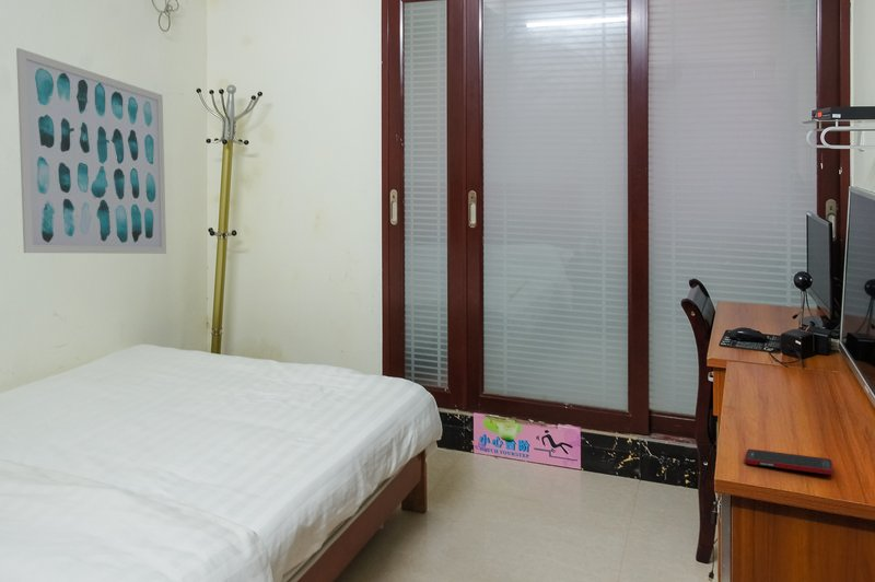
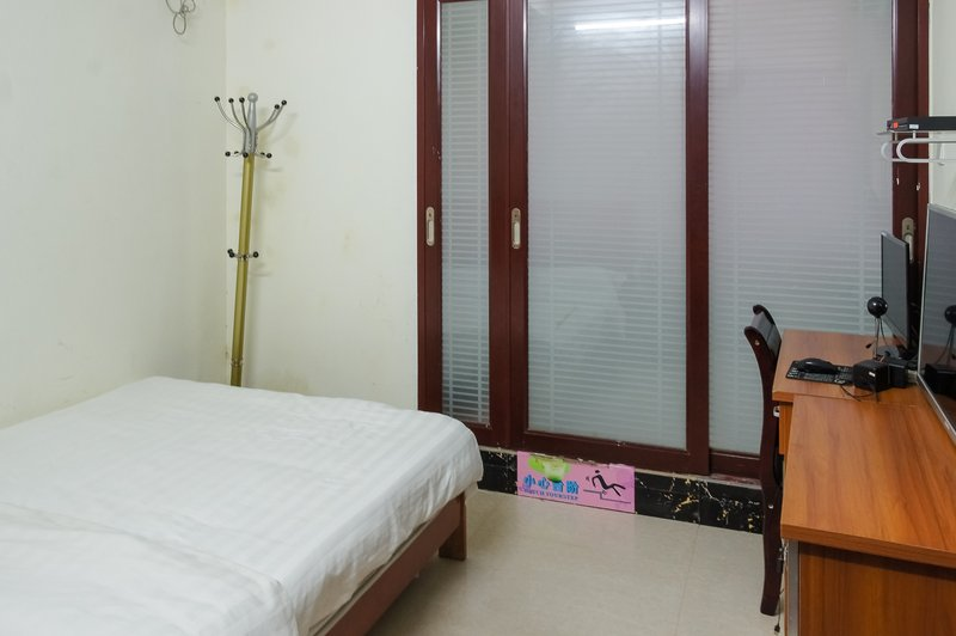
- wall art (101, 164)
- cell phone (788, 461)
